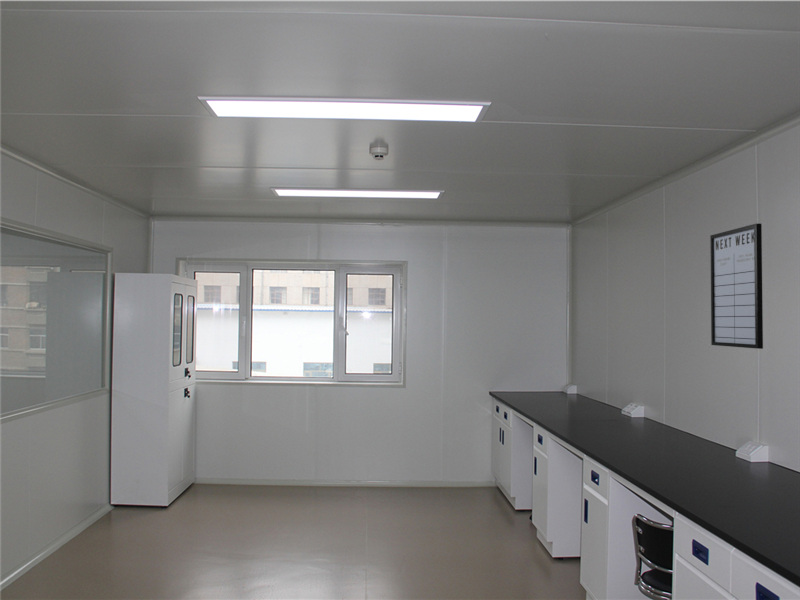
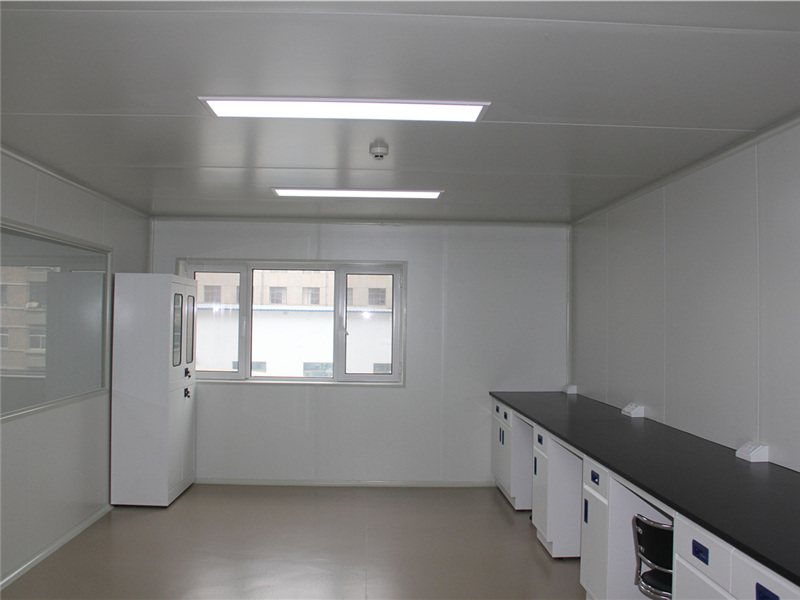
- writing board (734, 288)
